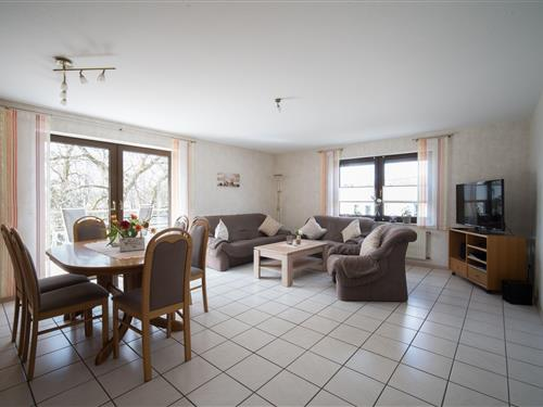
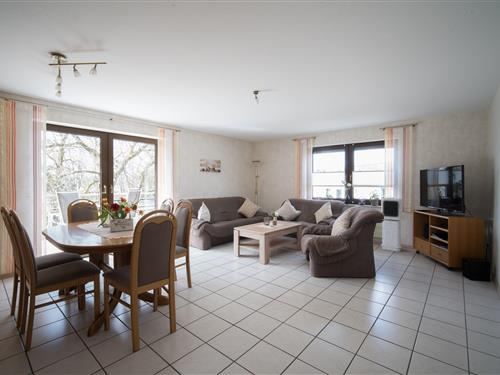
+ air purifier (392, 223)
